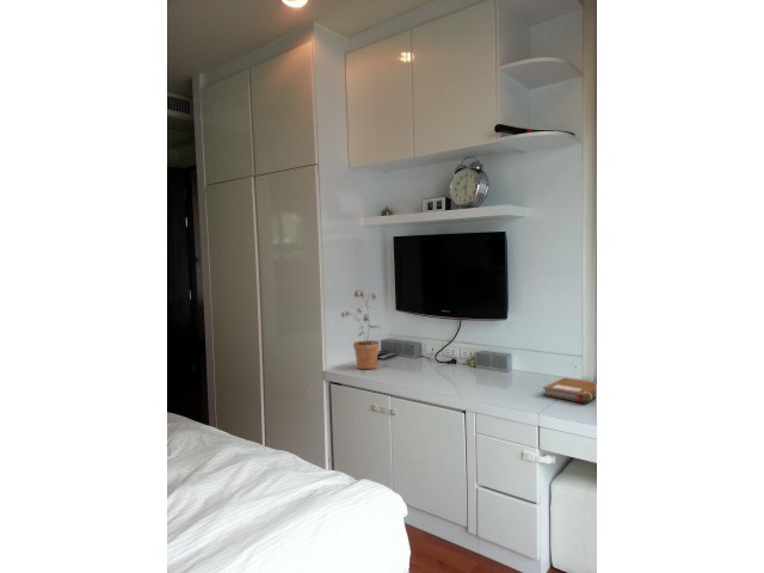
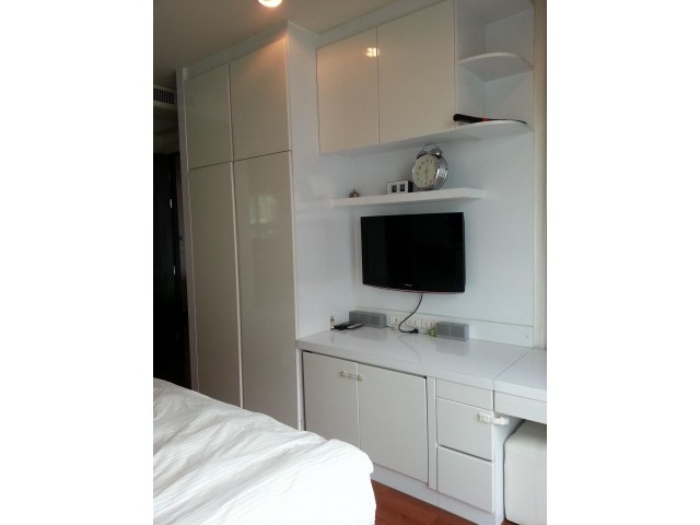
- notebook (574, 389)
- potted plant (362, 328)
